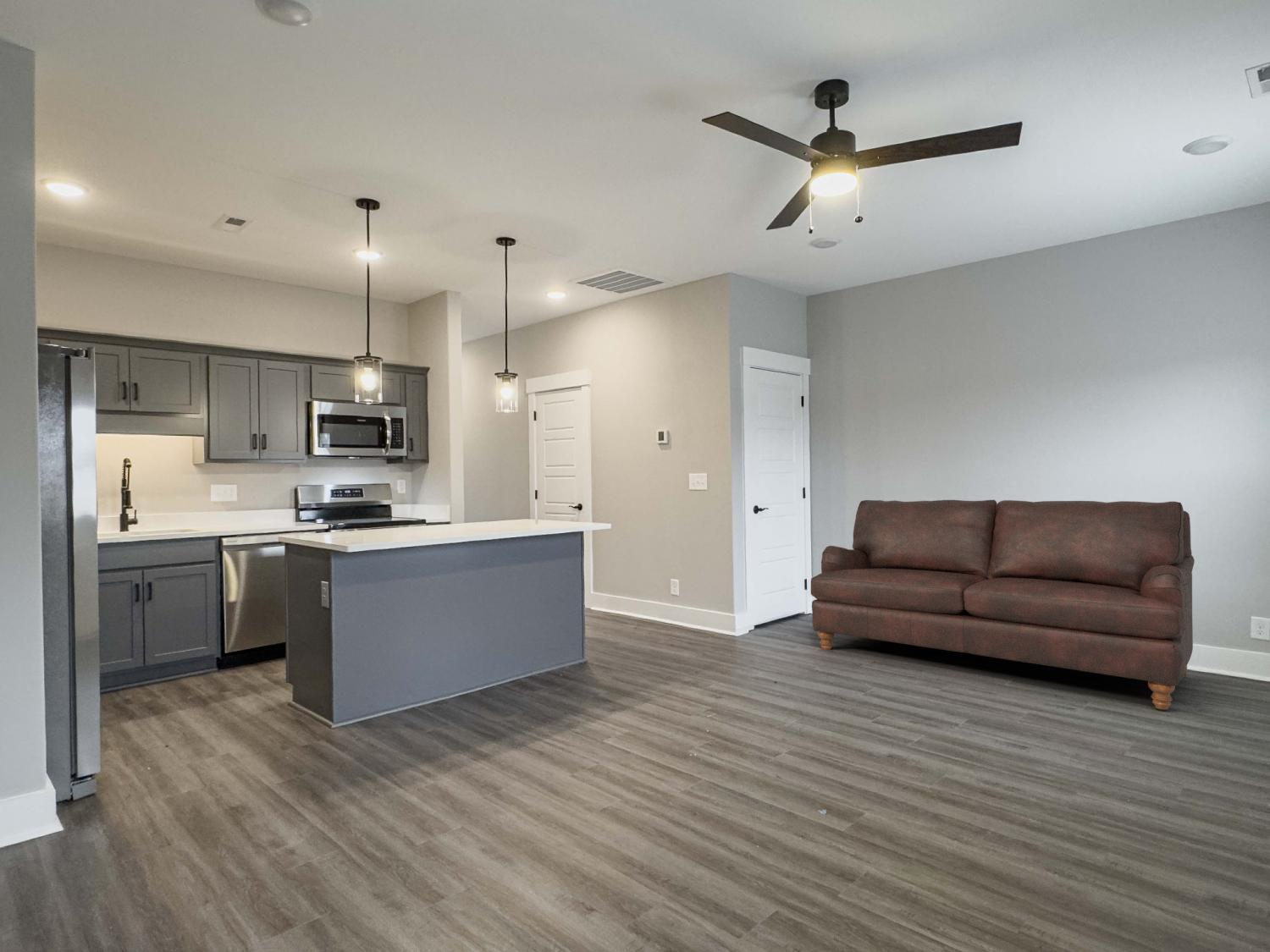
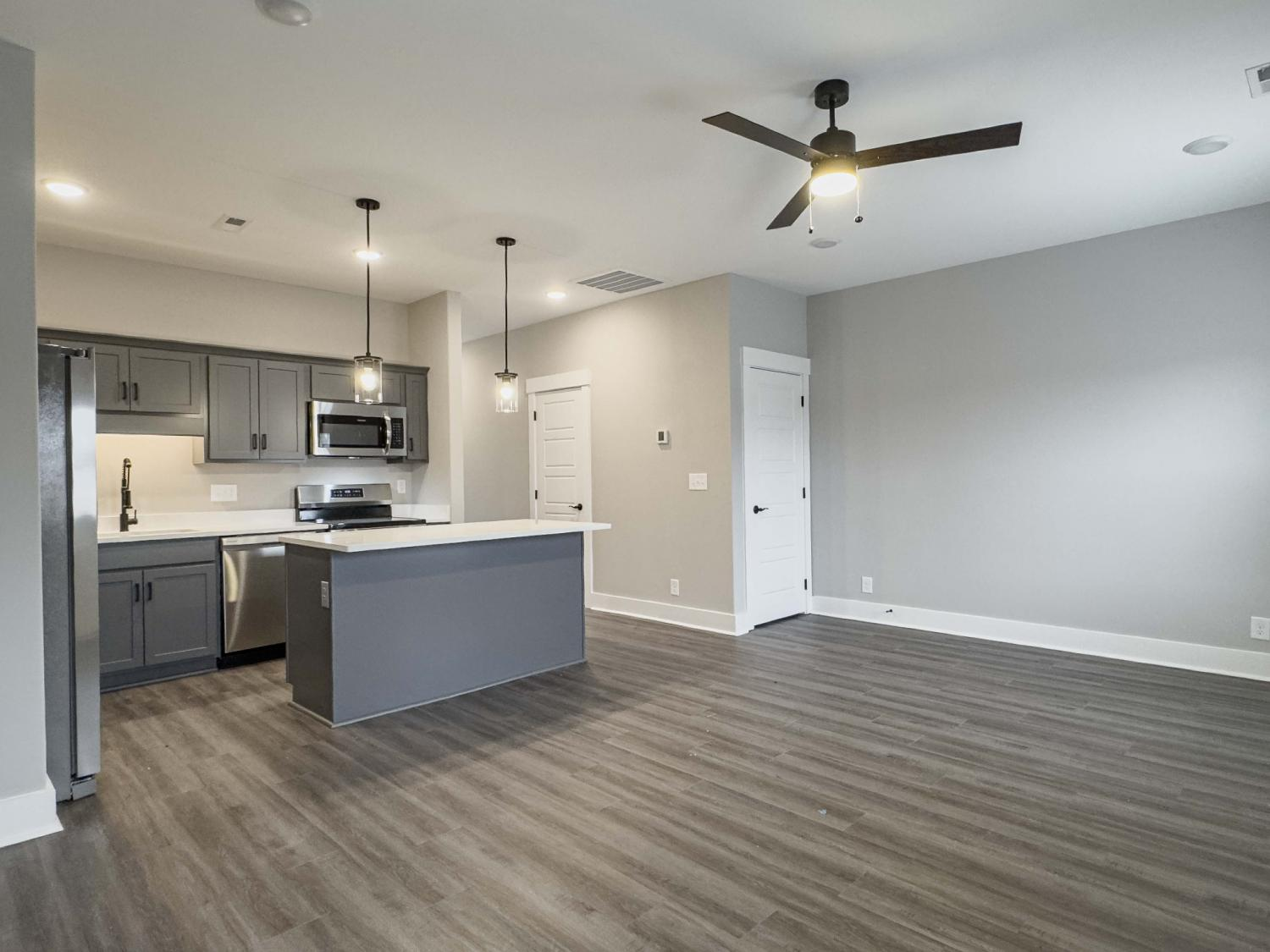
- sofa (990, 580)
